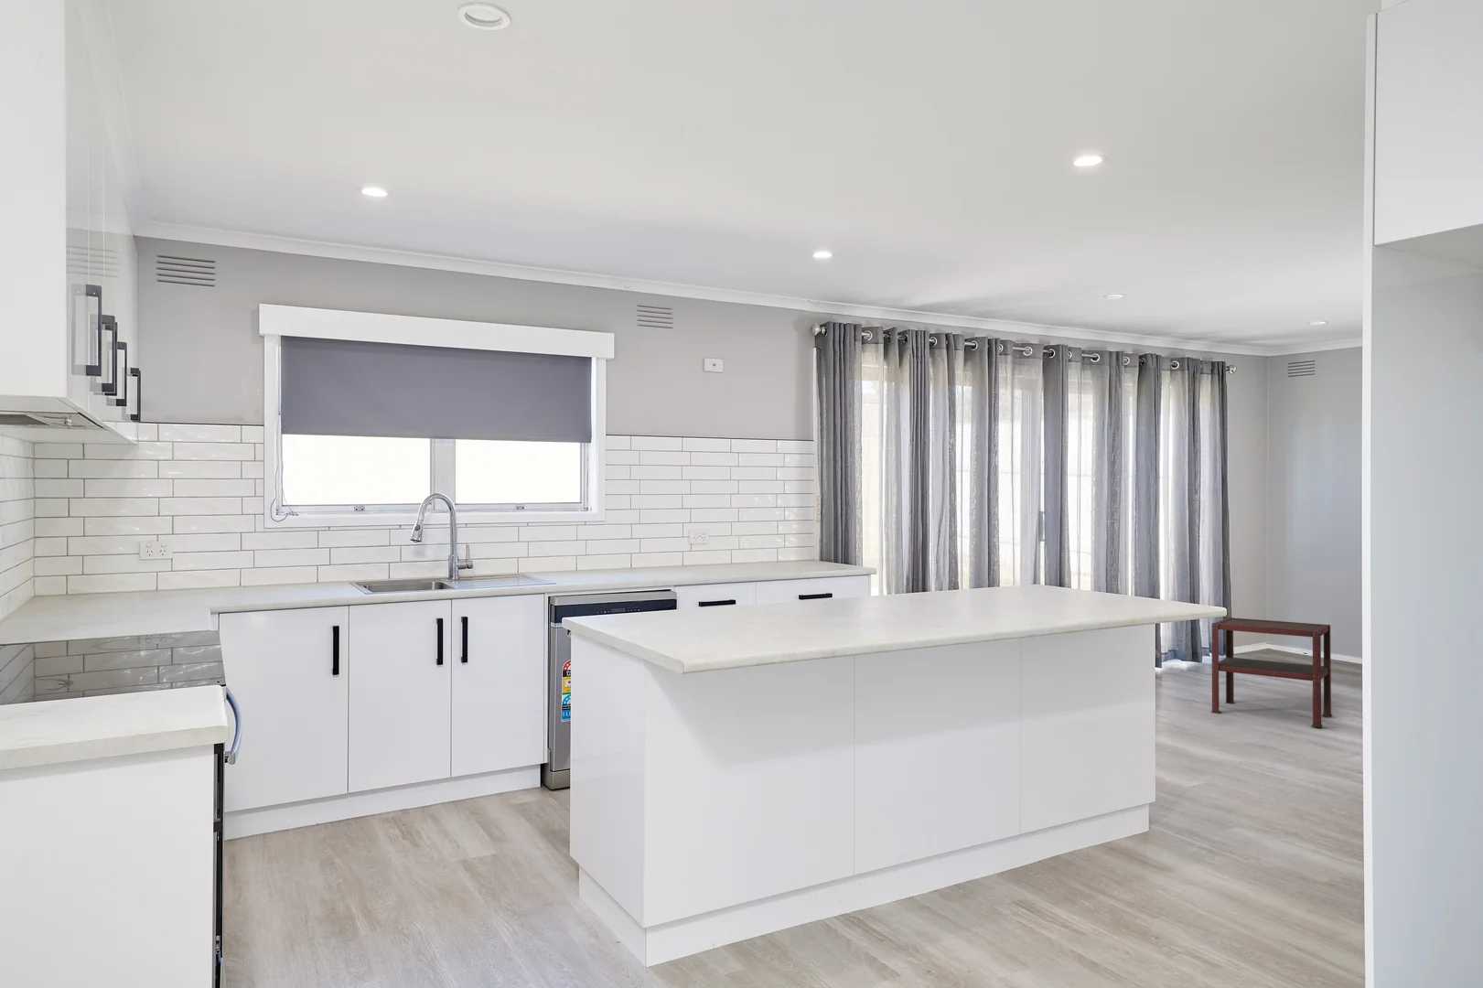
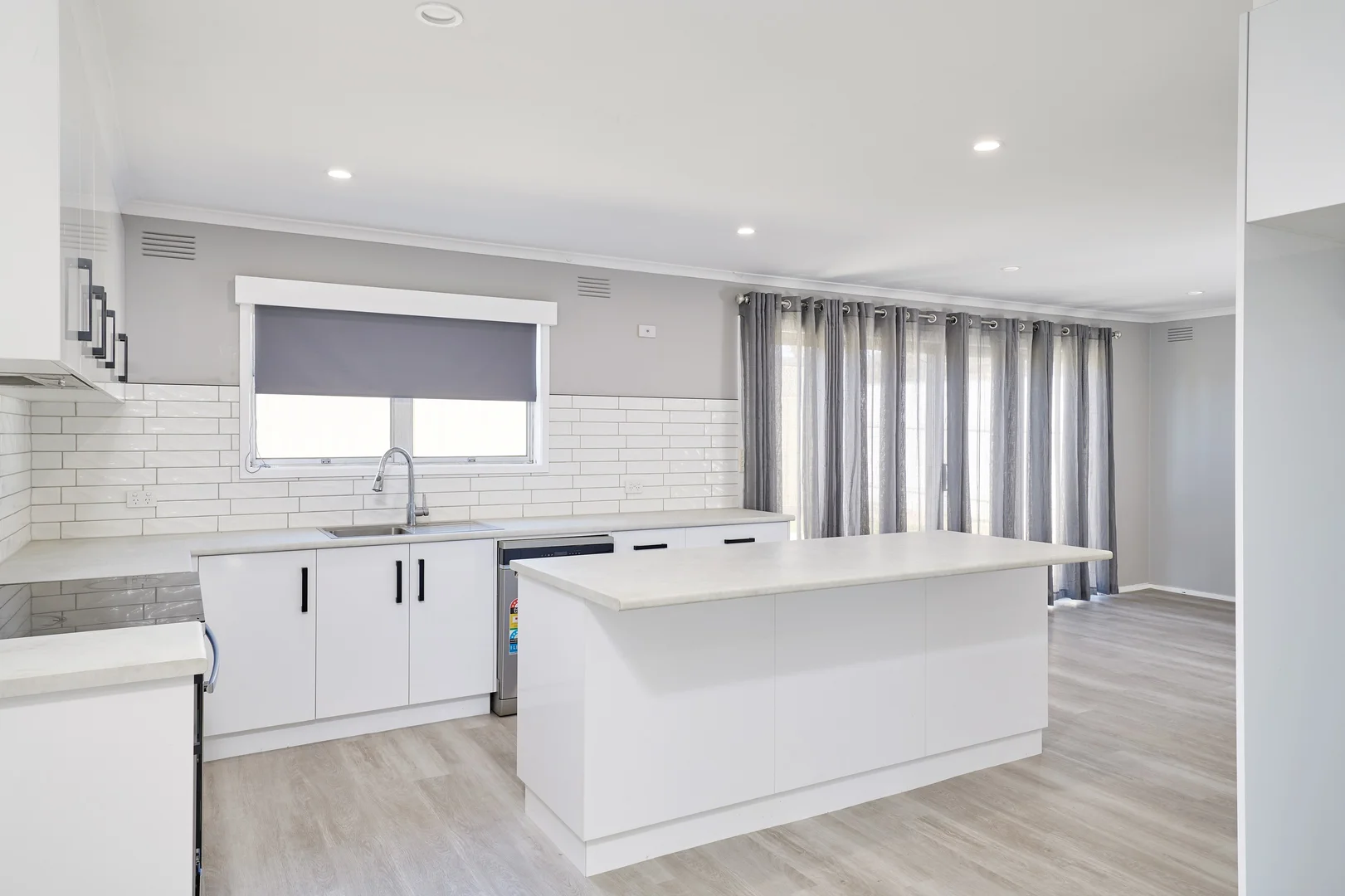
- side table (1271, 668)
